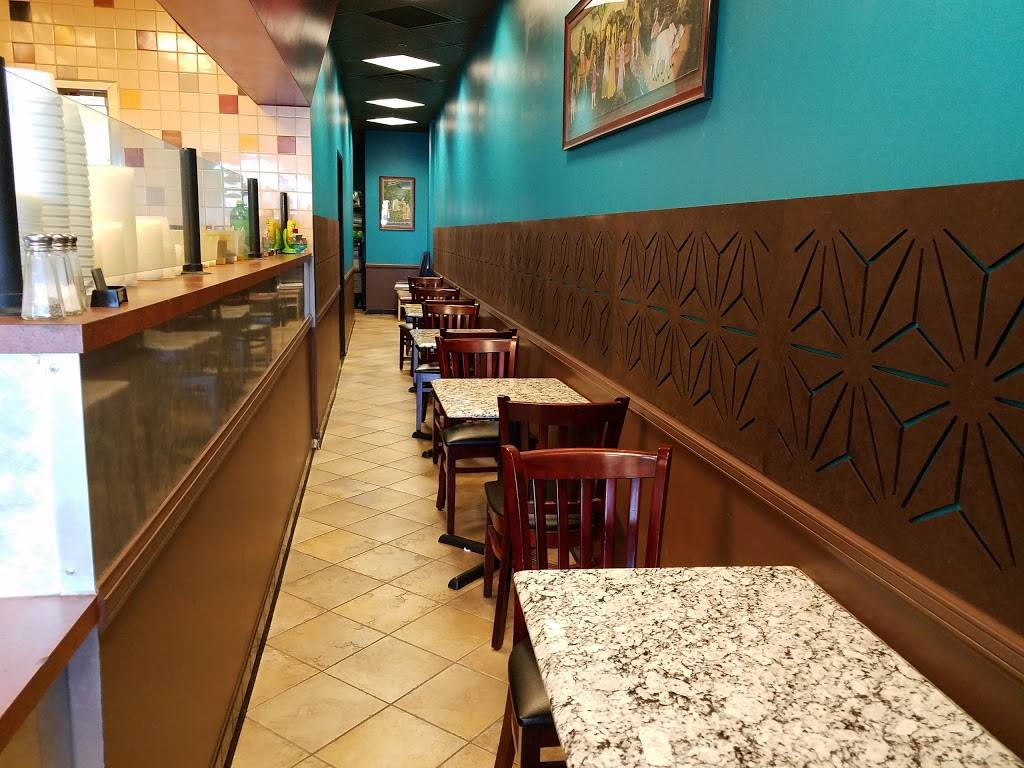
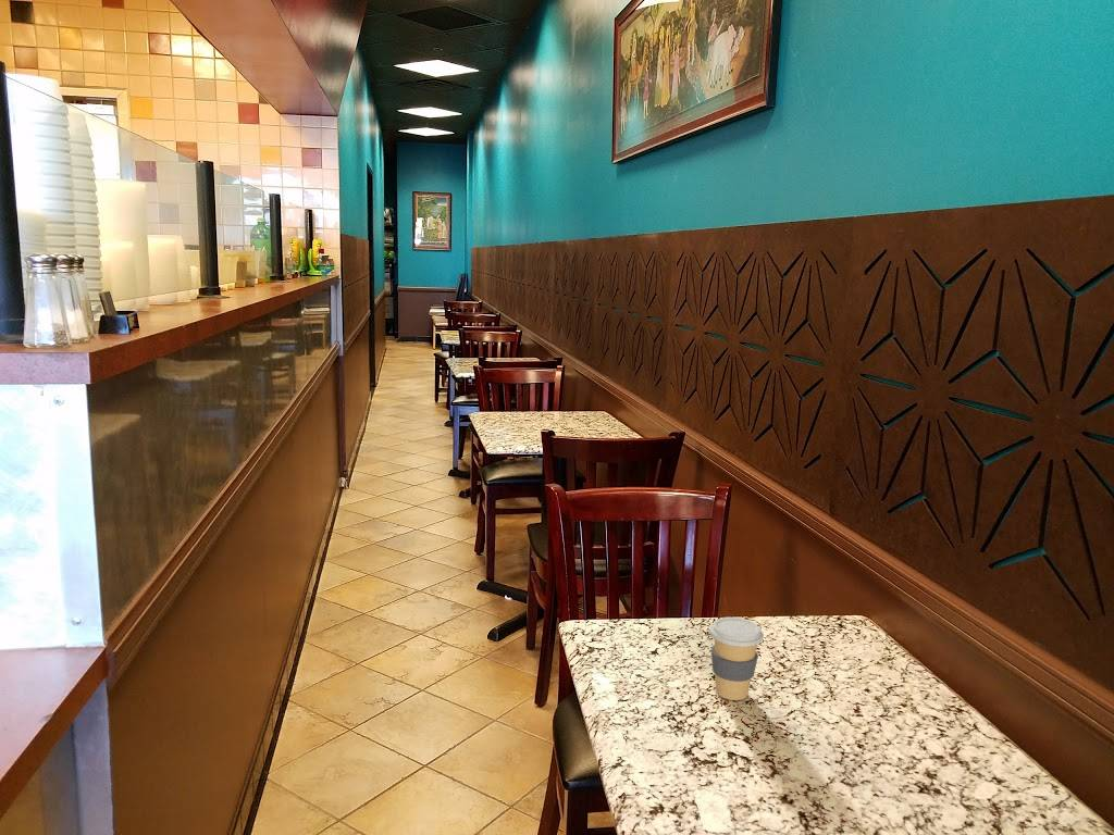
+ coffee cup (733, 659)
